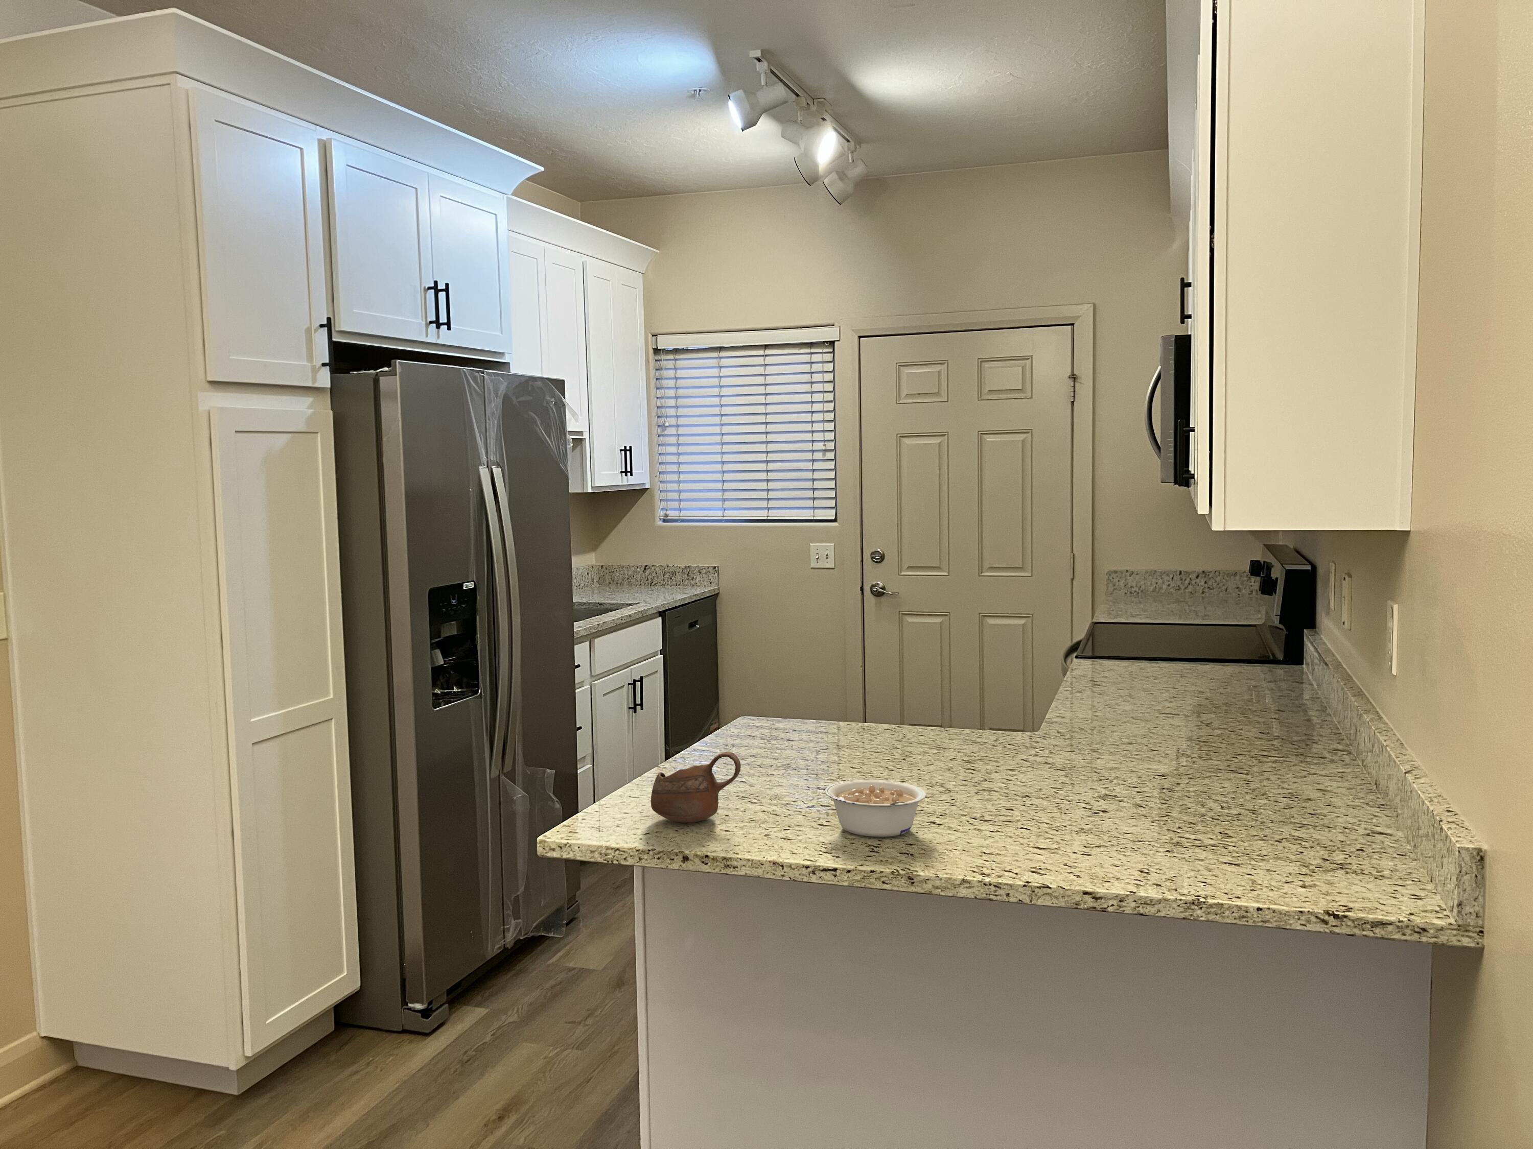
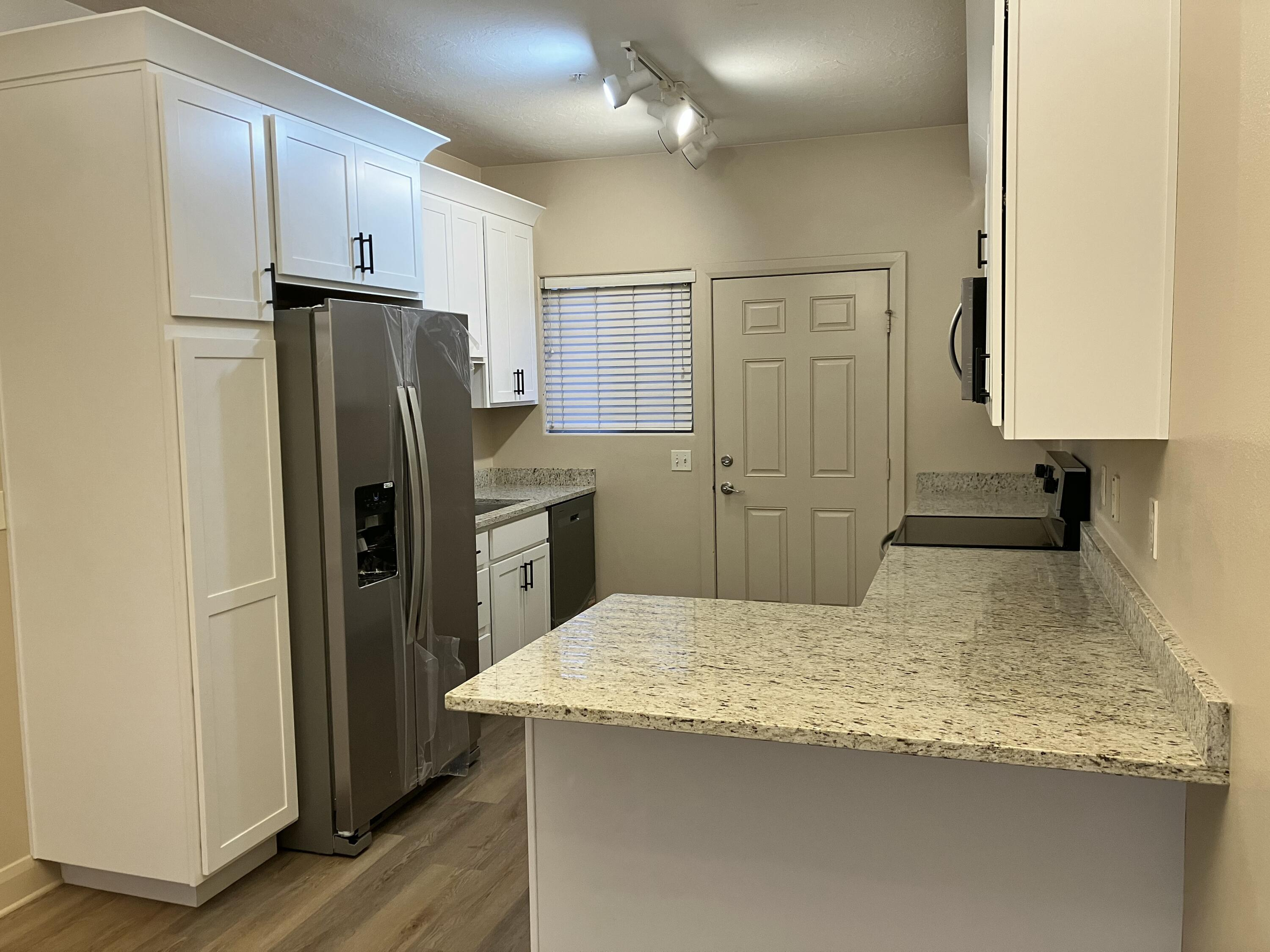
- cup (692, 787)
- legume (879, 806)
